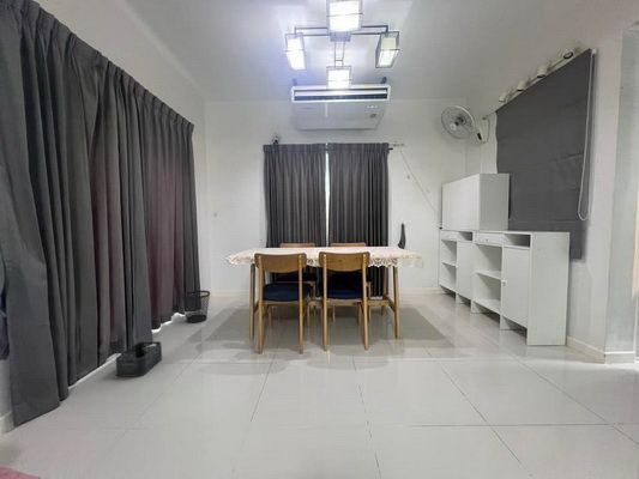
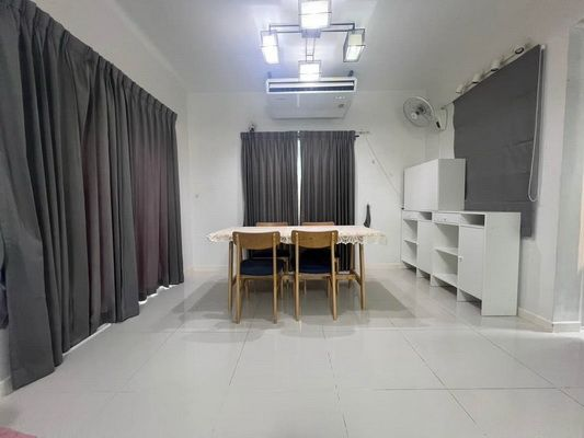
- storage bin (140, 358)
- wastebasket (195, 307)
